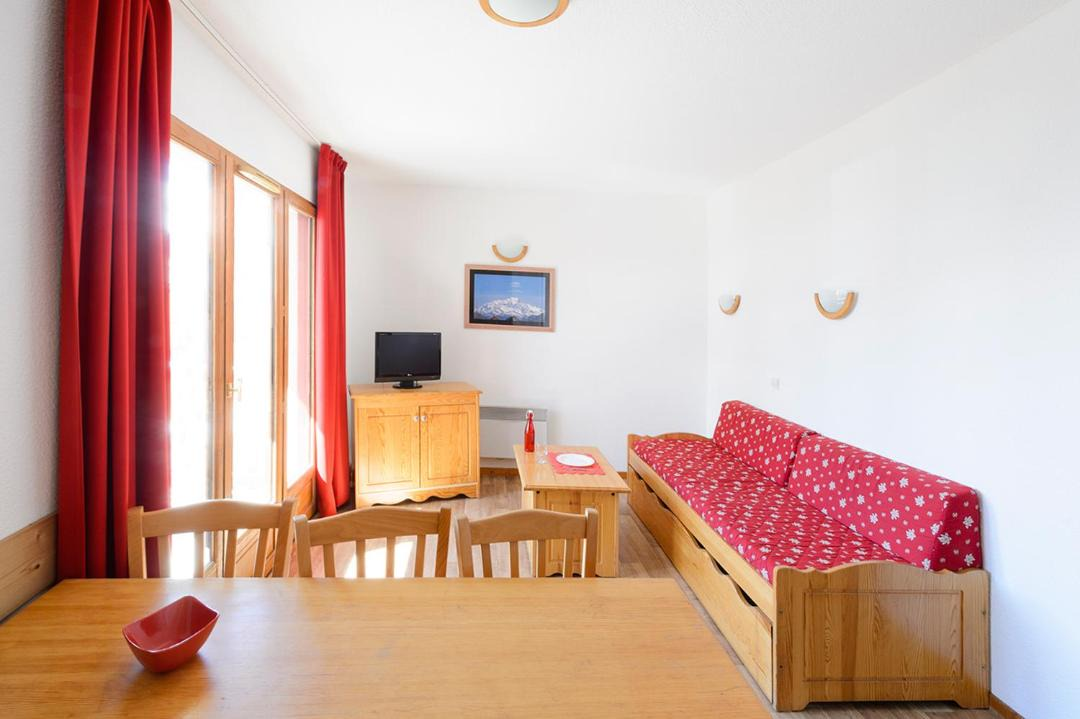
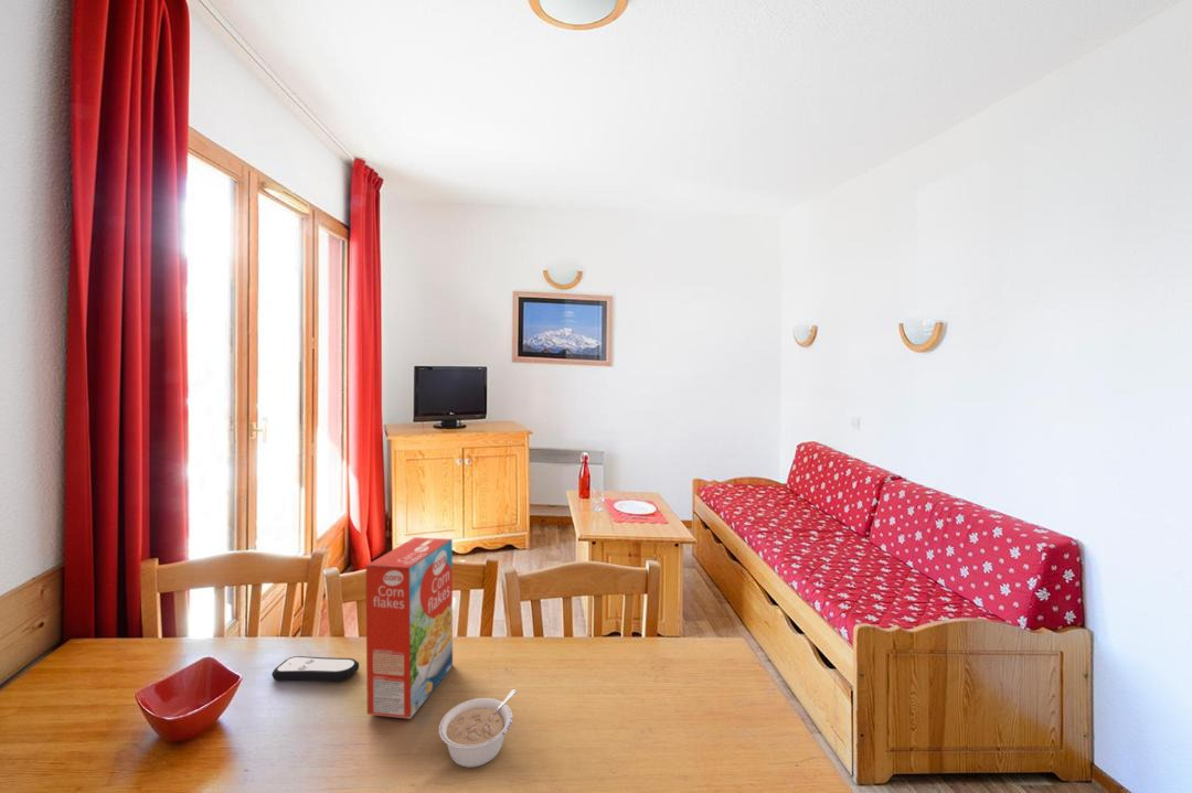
+ legume (477, 729)
+ remote control (317, 668)
+ cereal box (413, 620)
